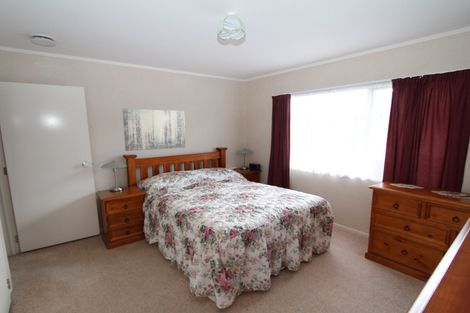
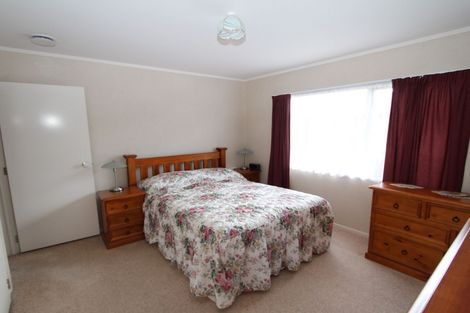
- wall art (156, 129)
